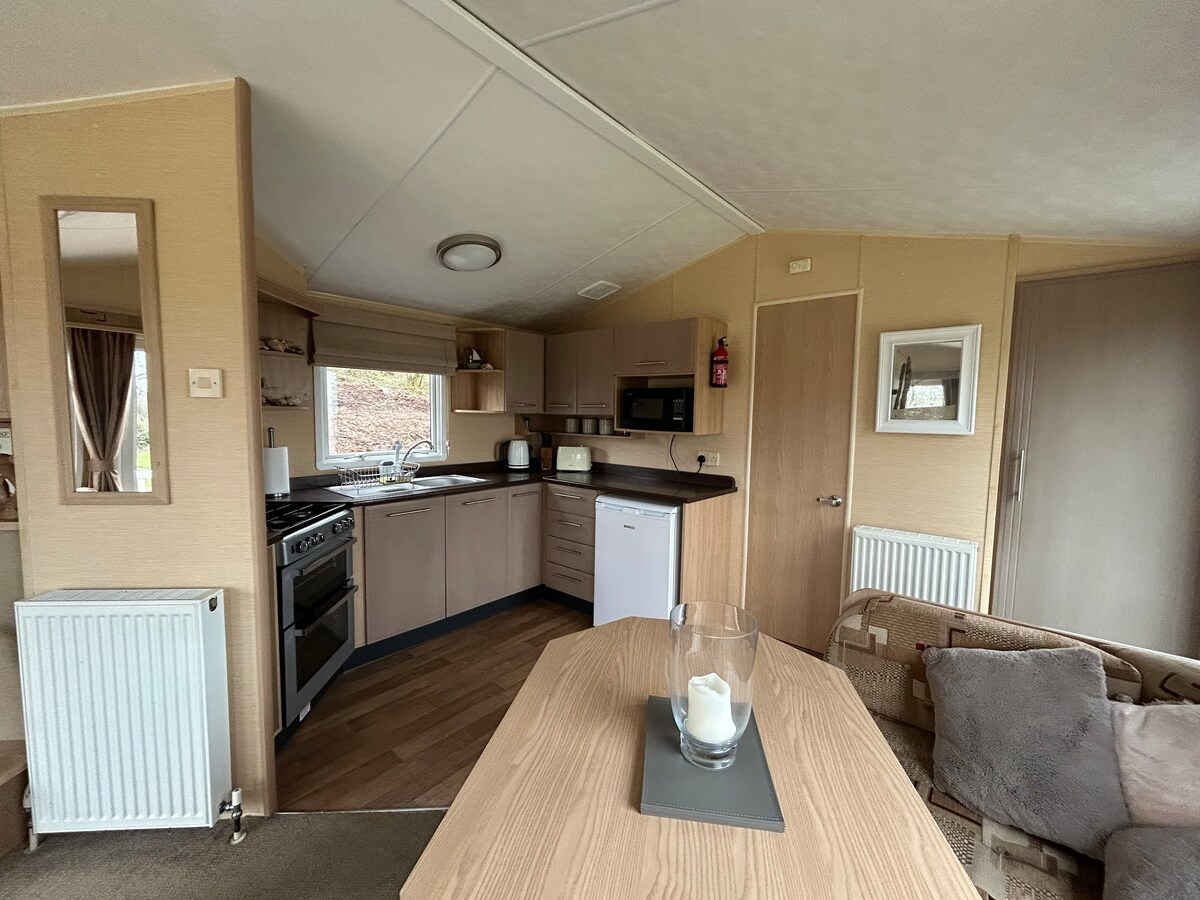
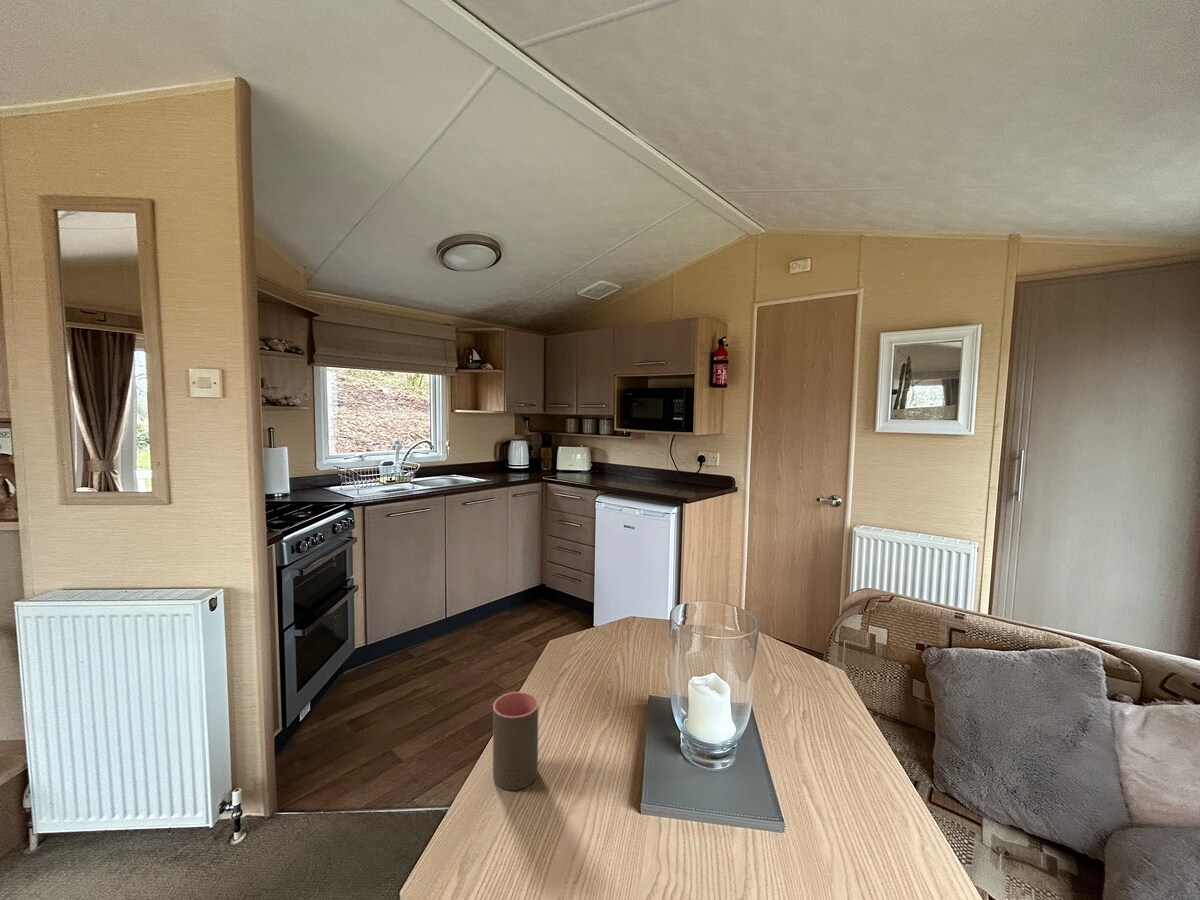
+ cup (515, 739)
